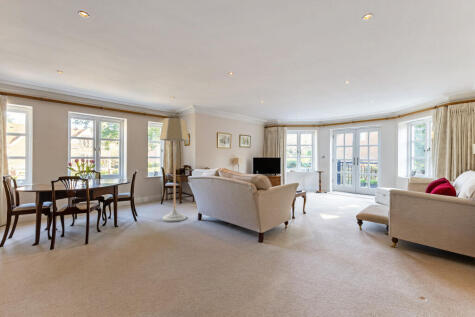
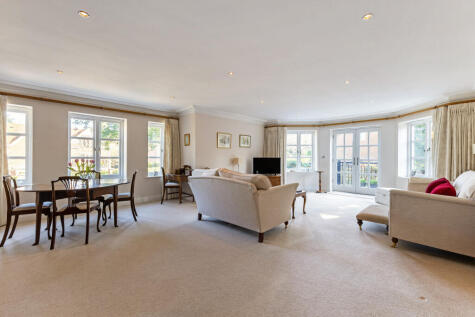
- floor lamp (174, 168)
